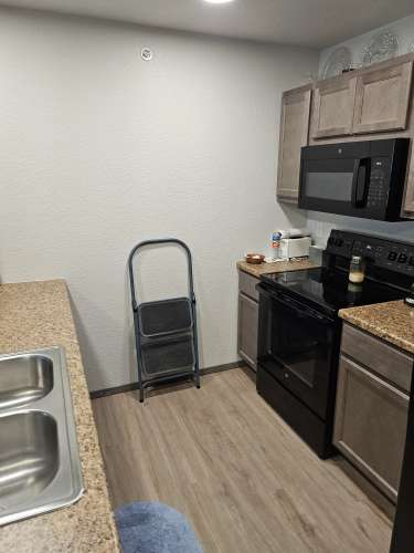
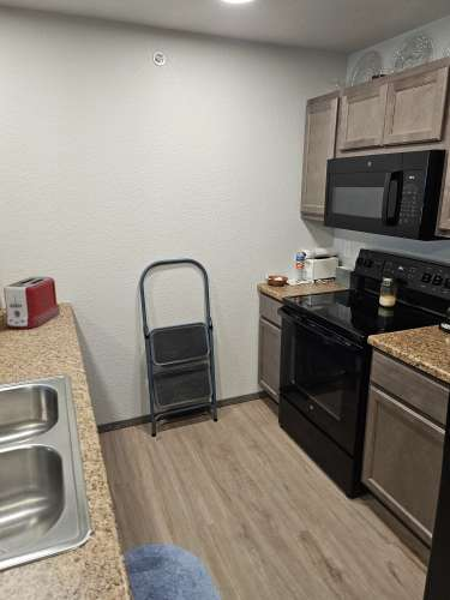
+ toaster (31, 300)
